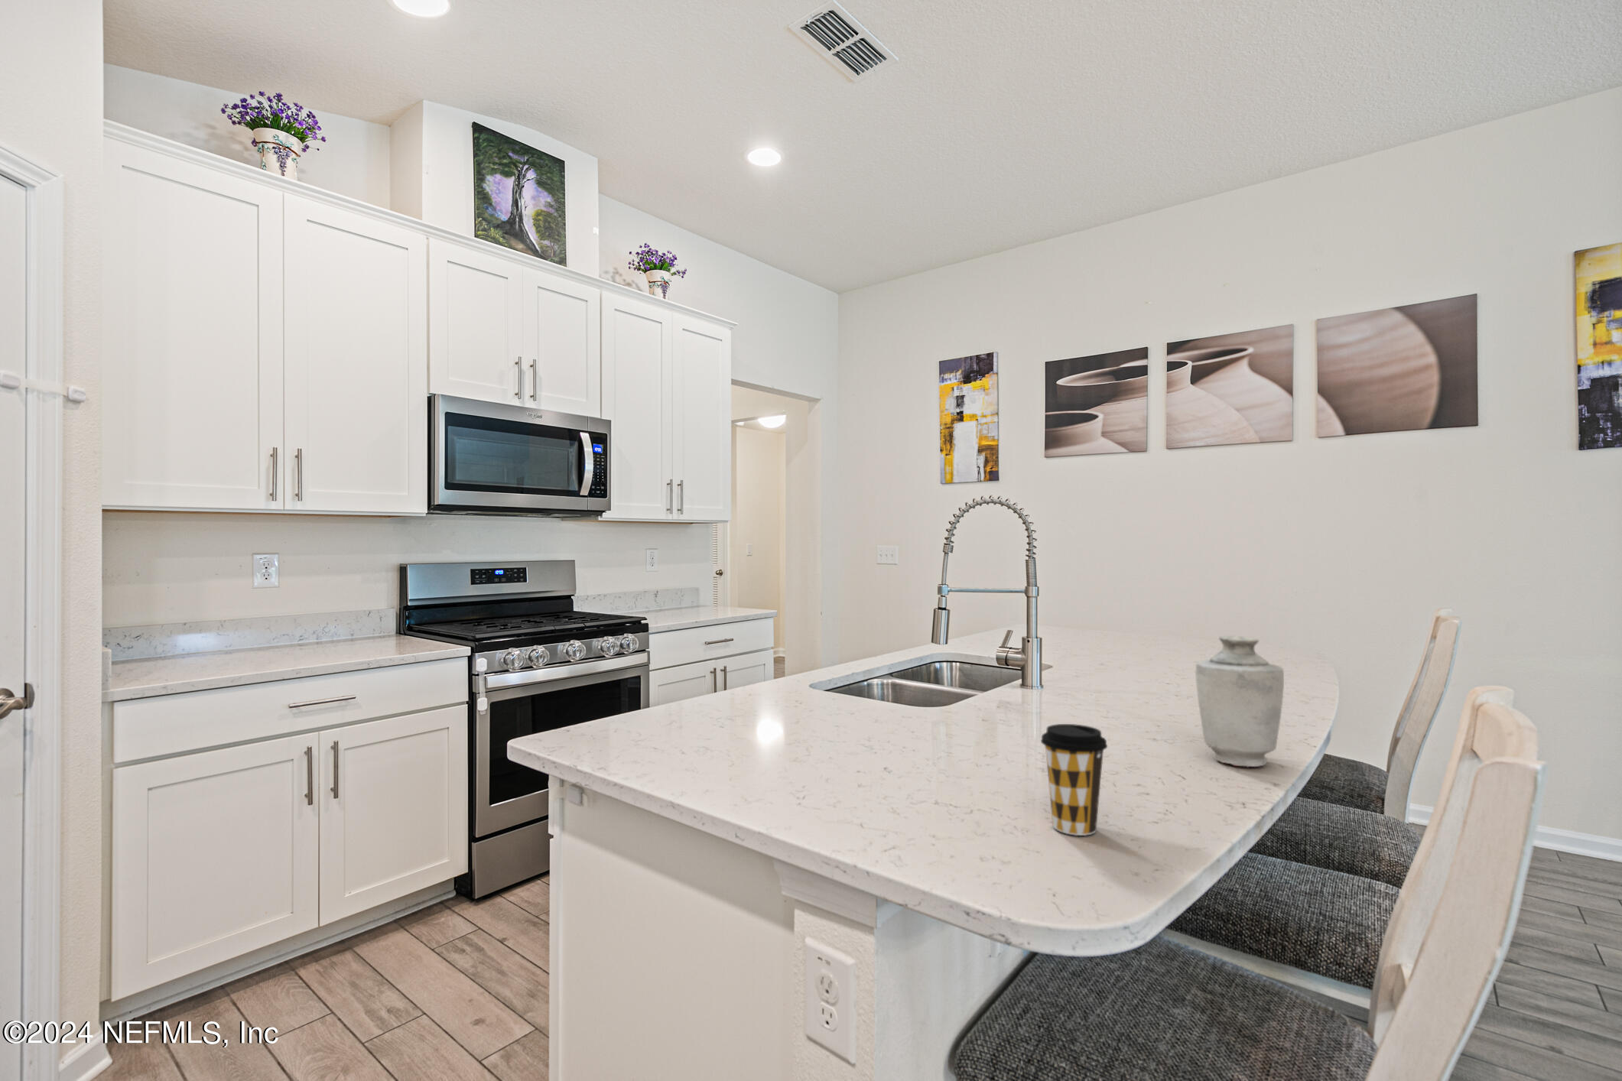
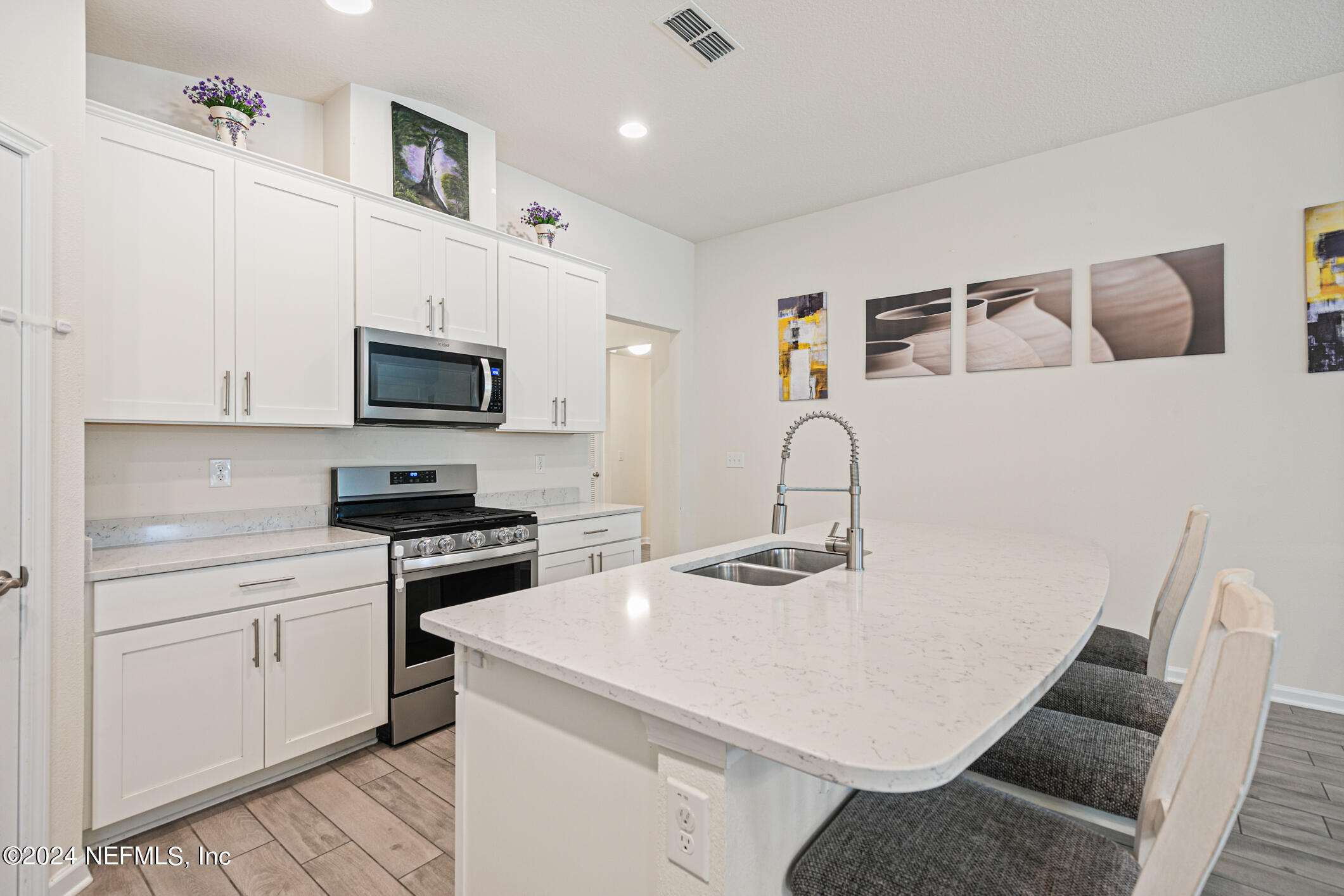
- coffee cup (1074, 778)
- vase (1239, 699)
